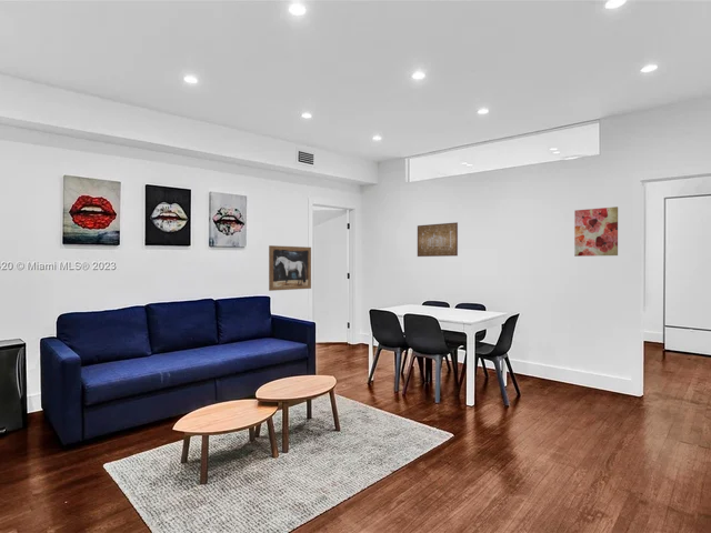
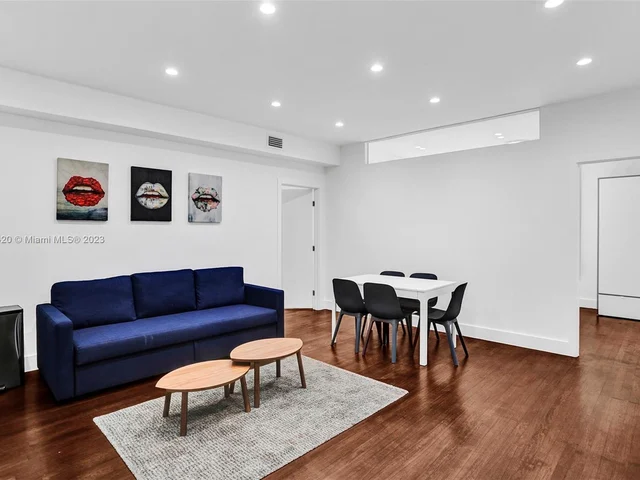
- wall art (595, 232)
- wall art (437, 240)
- wall art (290, 268)
